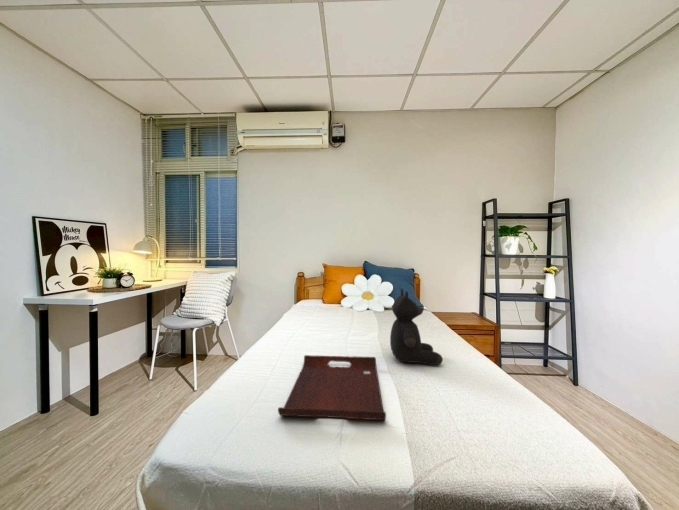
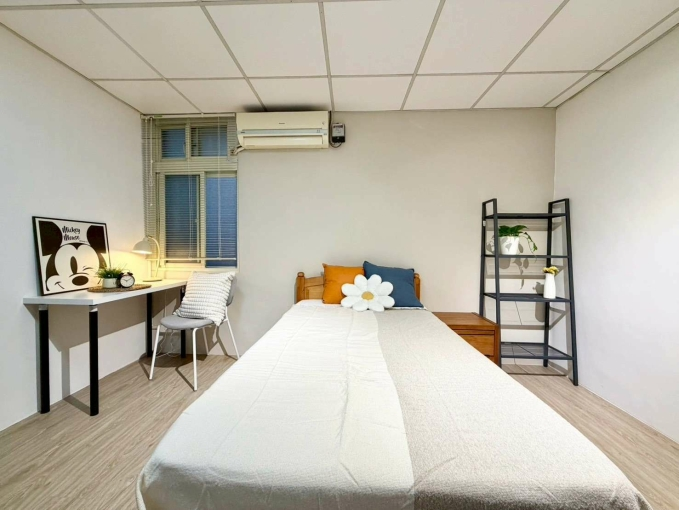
- serving tray (336, 383)
- teddy bear (414, 324)
